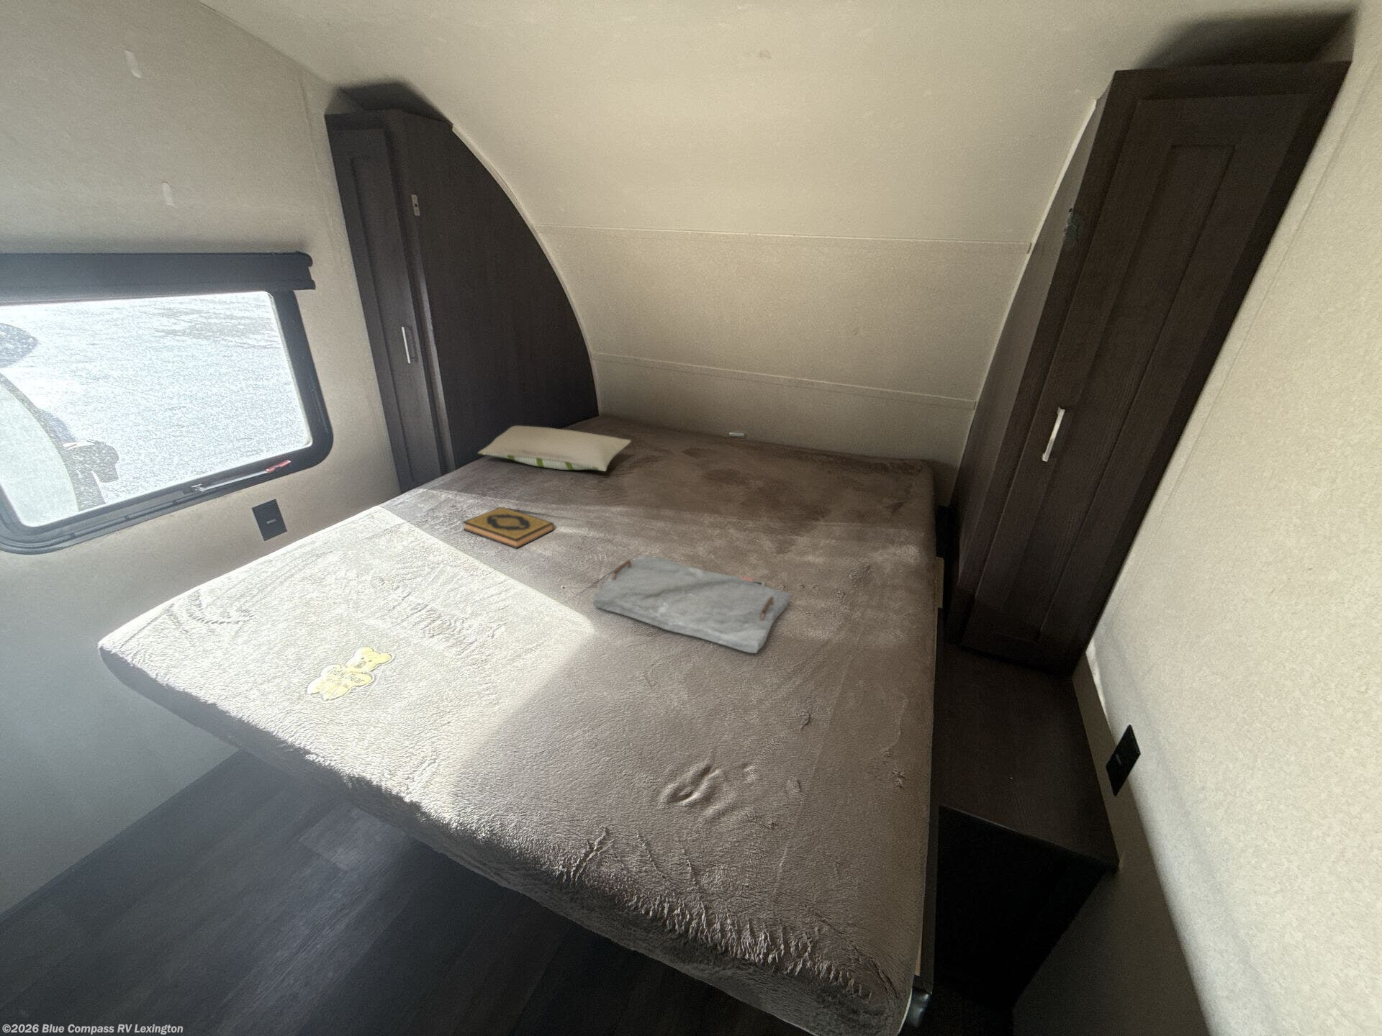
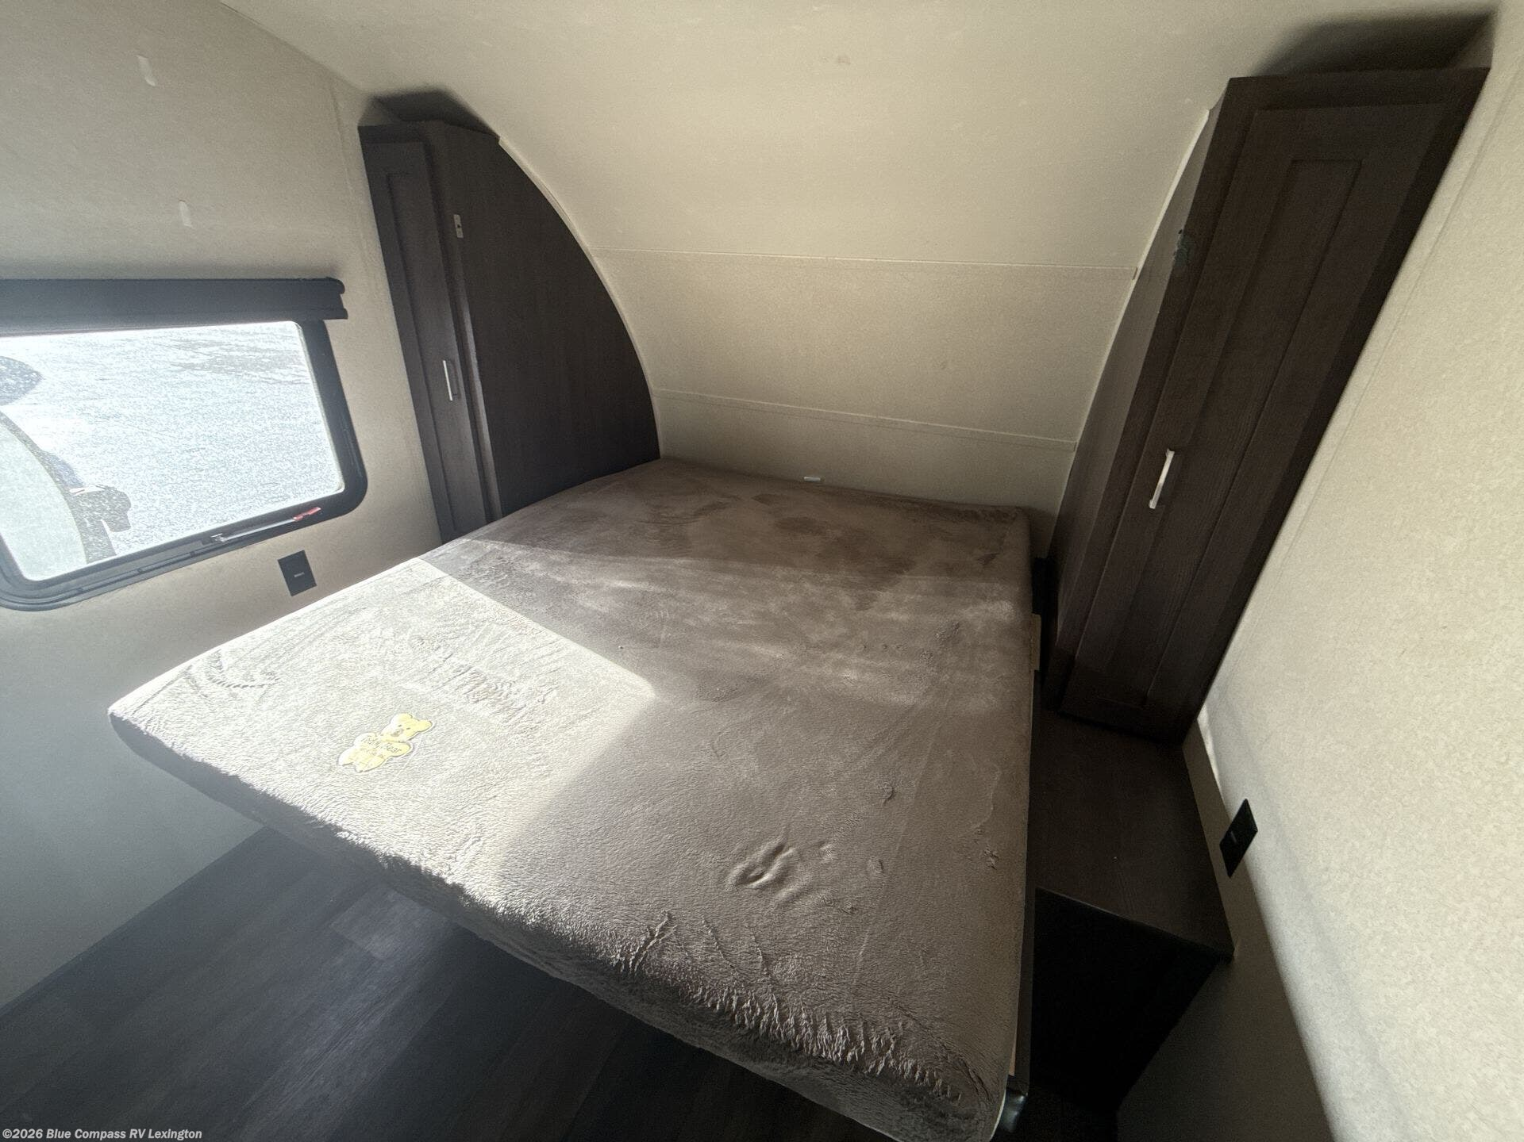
- hardback book (509, 526)
- pillow (556, 447)
- serving tray (696, 590)
